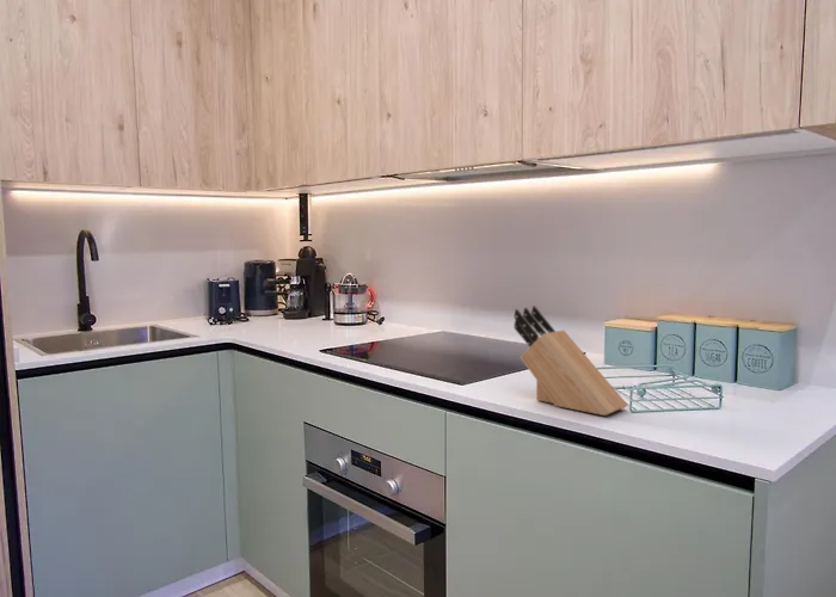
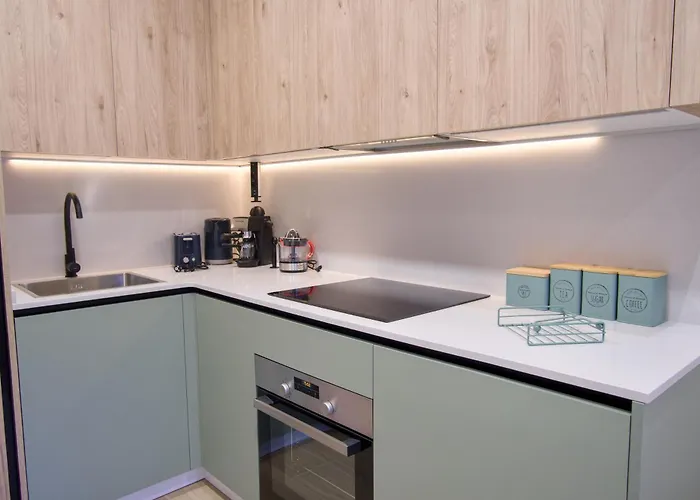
- knife block (564, 356)
